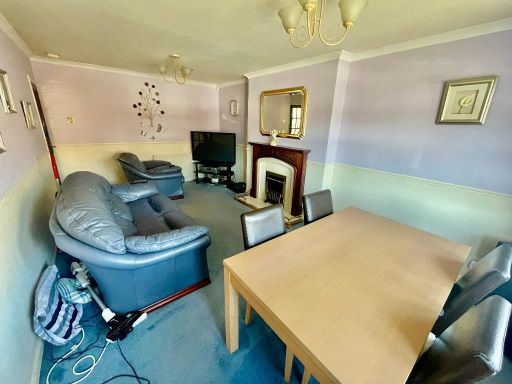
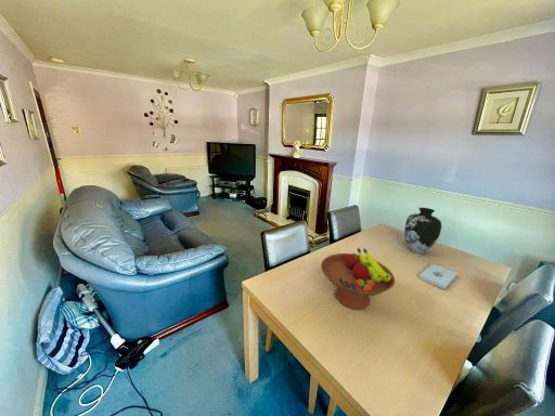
+ vase (421, 230)
+ fruit bowl (354, 278)
+ notepad (438, 275)
